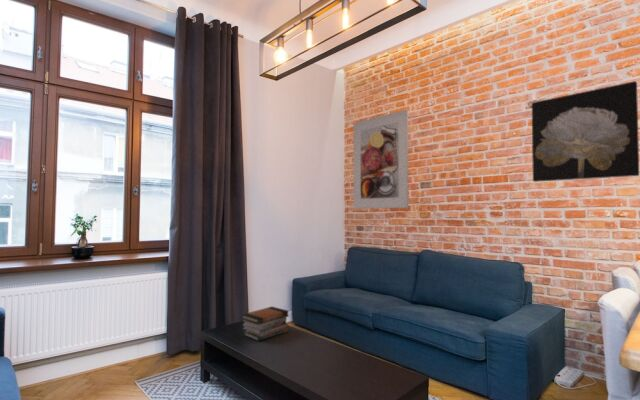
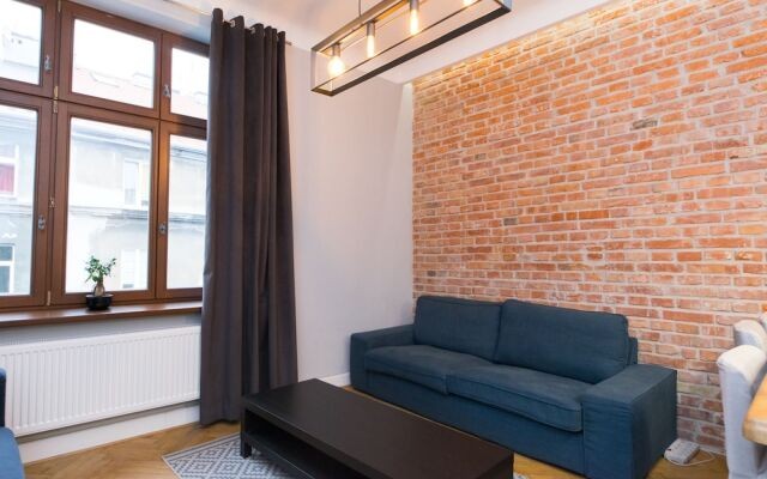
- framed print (379, 162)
- book stack (265, 323)
- wall art (580, 136)
